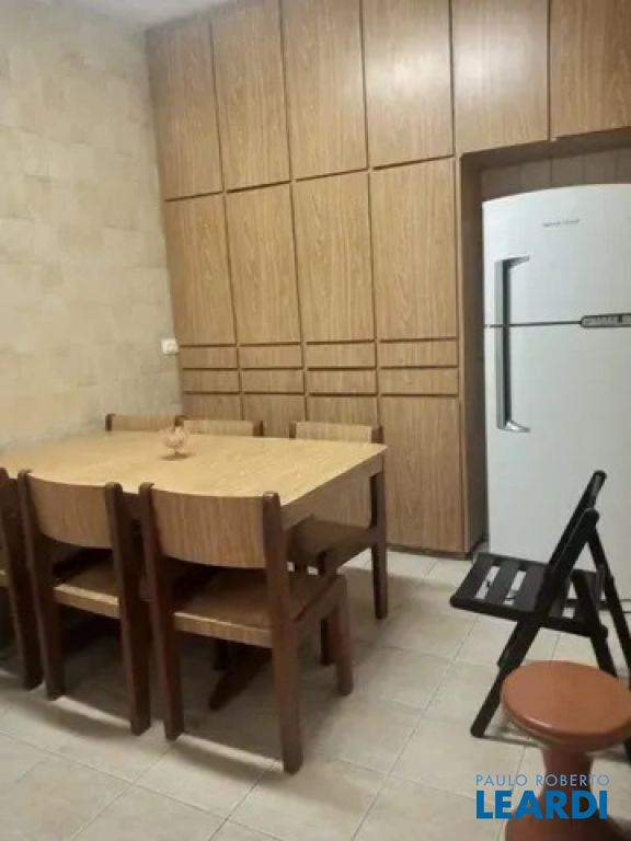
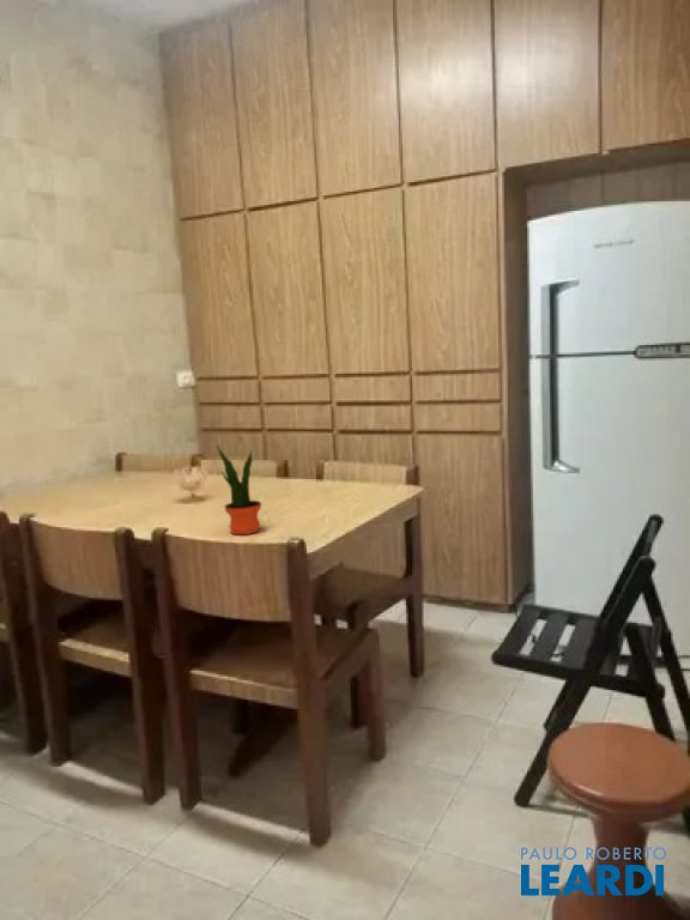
+ potted plant (235, 488)
